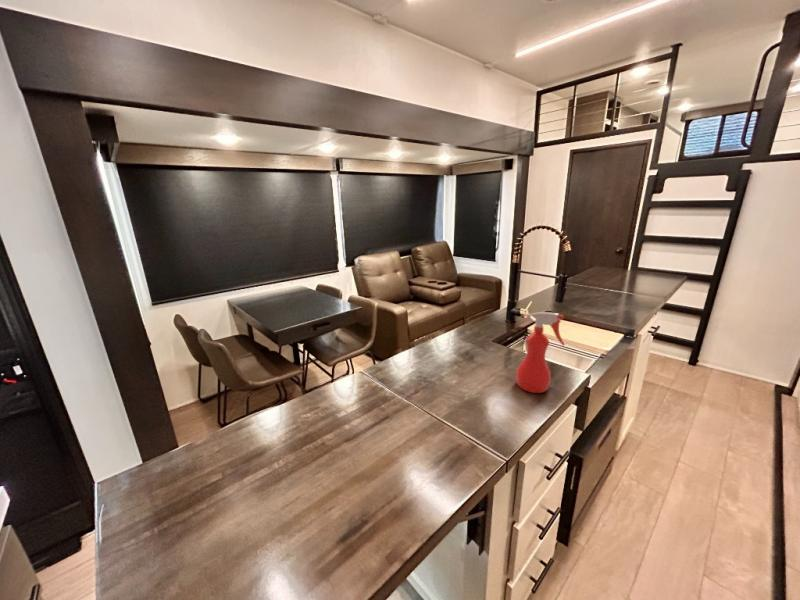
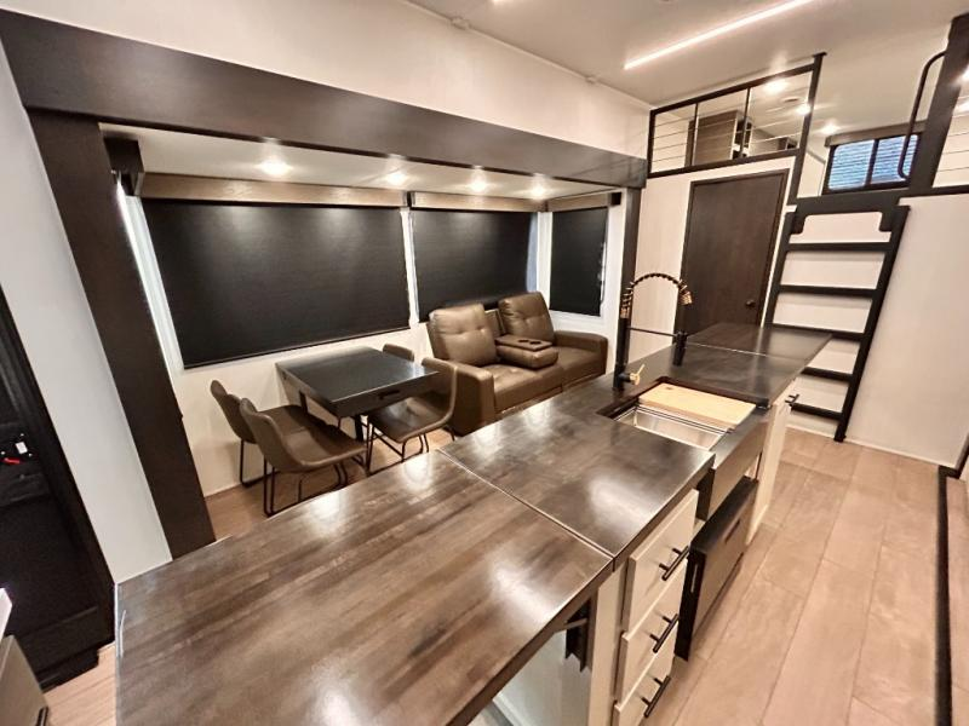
- spray bottle (540, 350)
